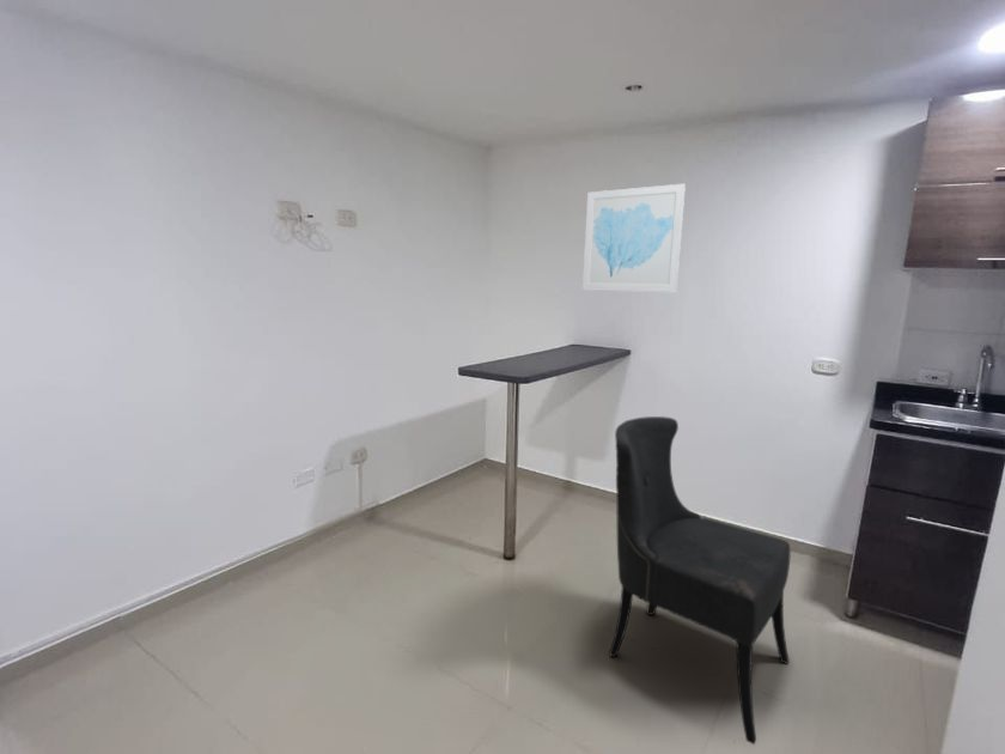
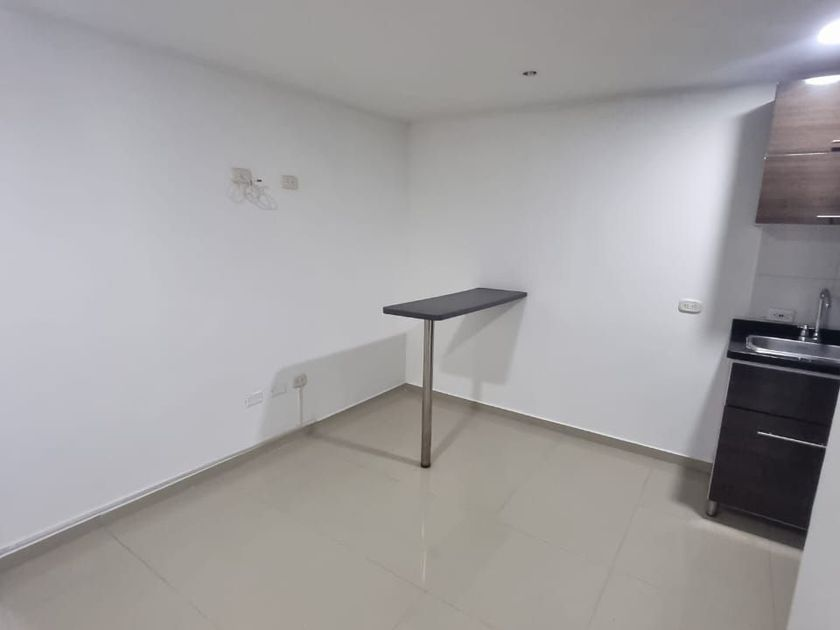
- wall art (631, 241)
- dining chair (707, 554)
